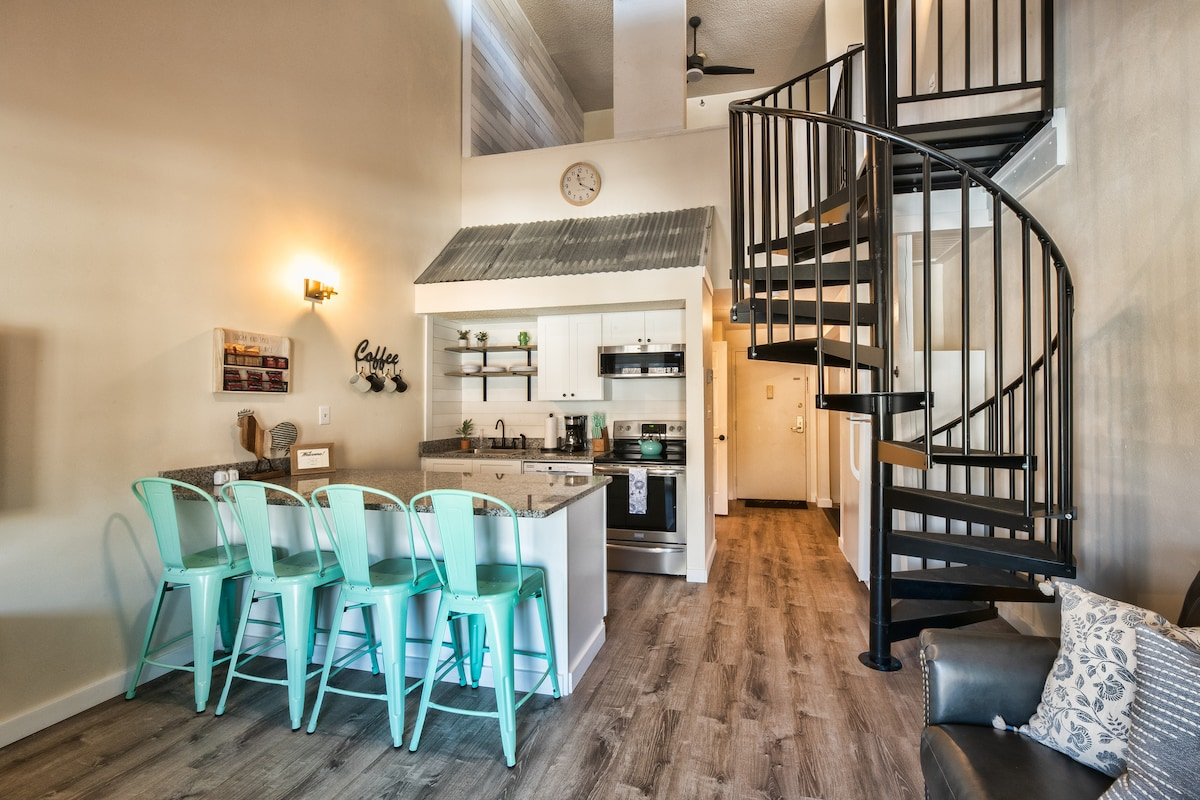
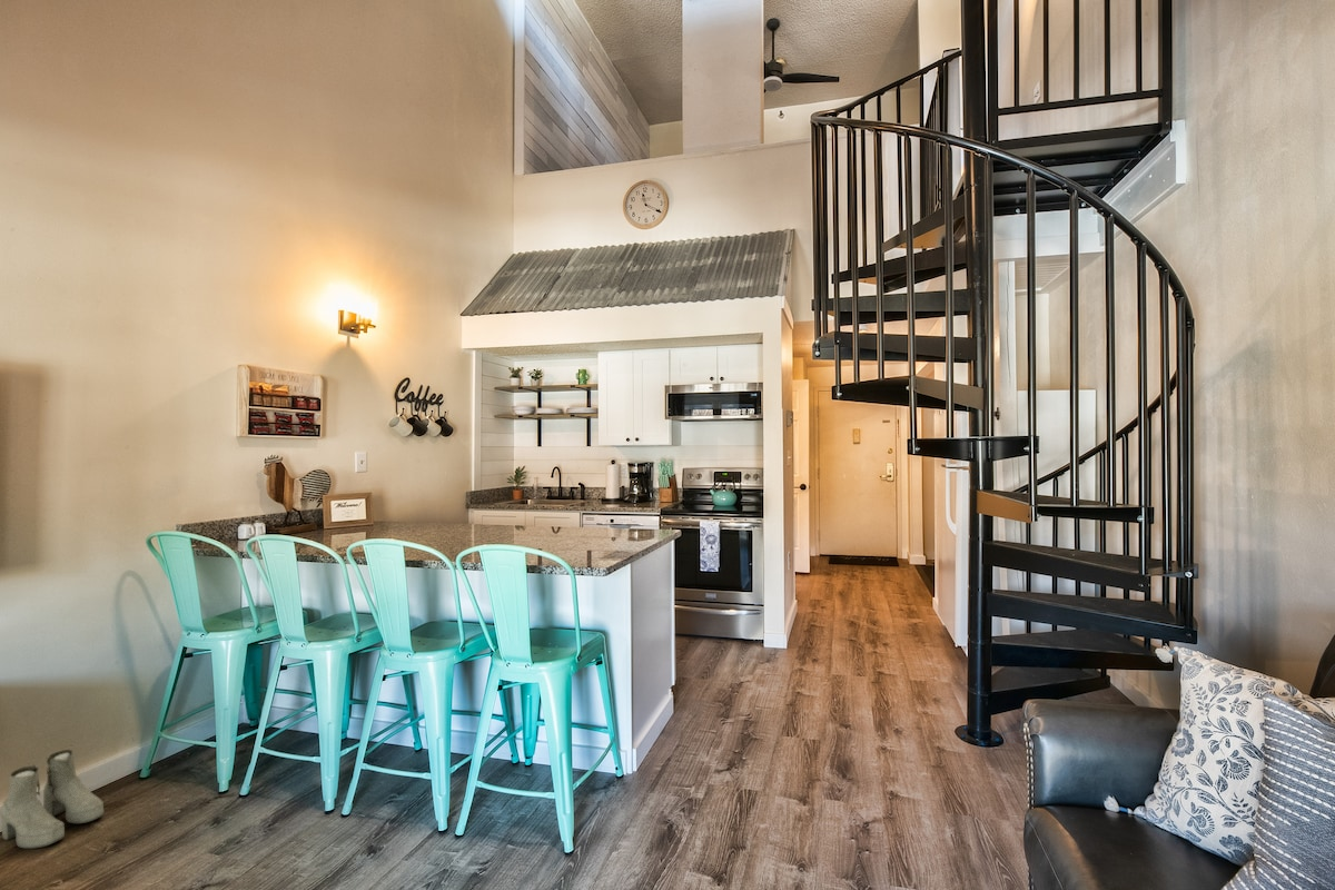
+ boots (52, 794)
